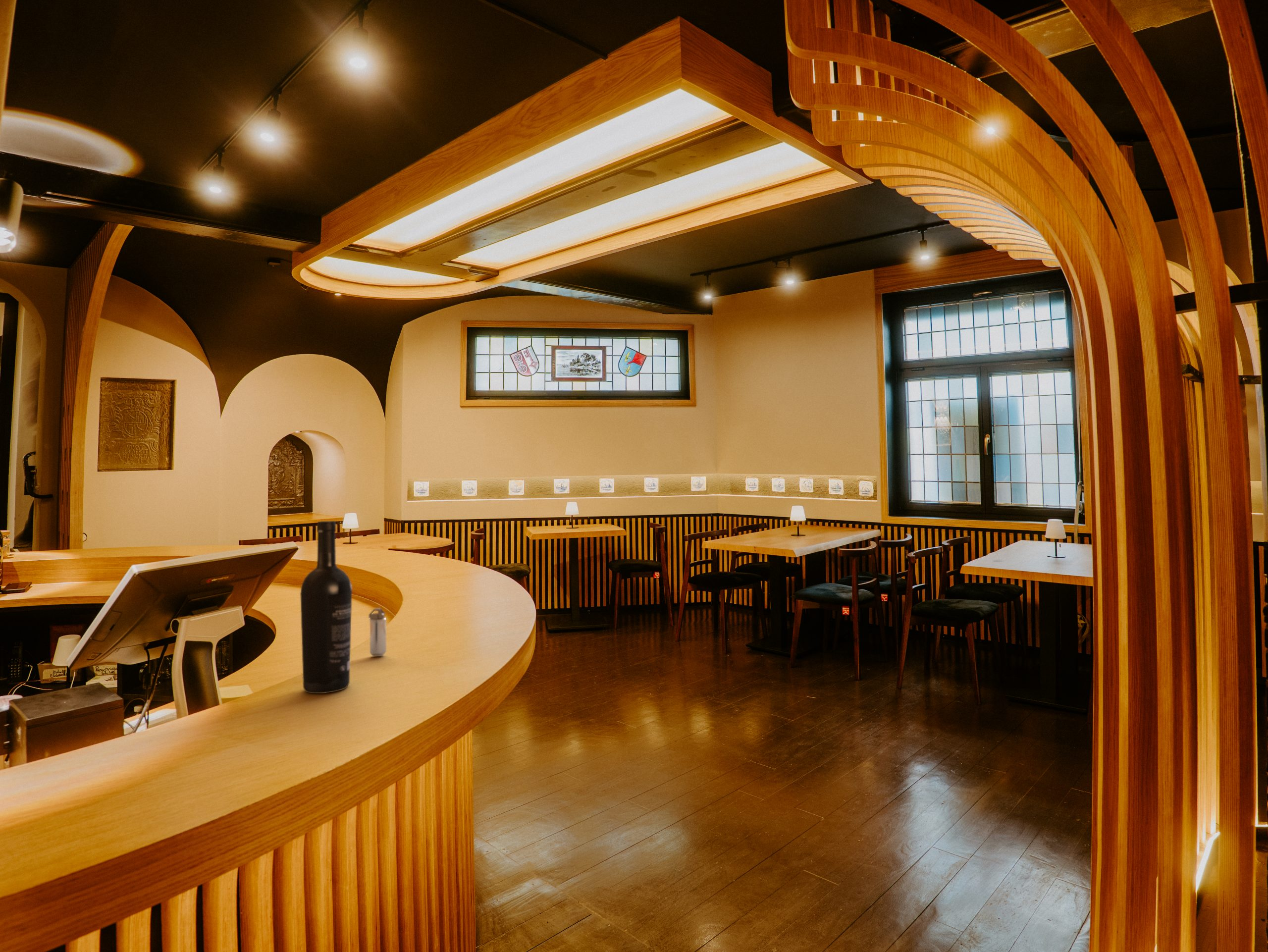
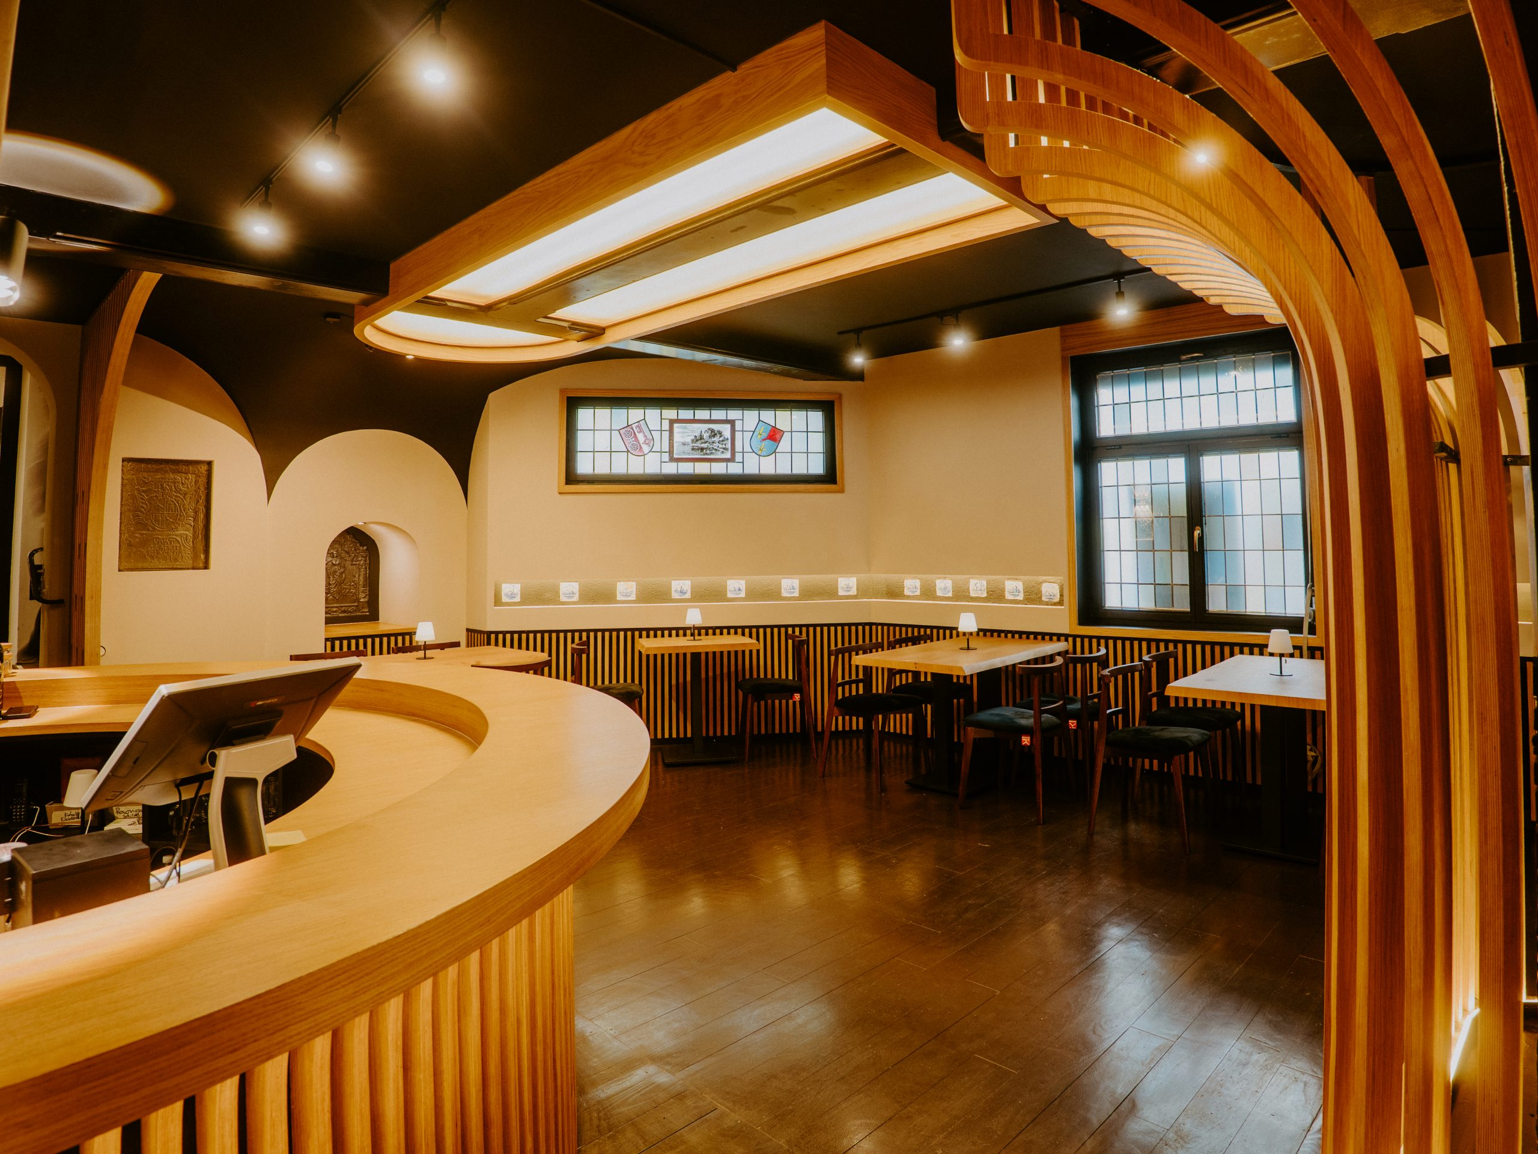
- shaker (378, 632)
- wine bottle (326, 604)
